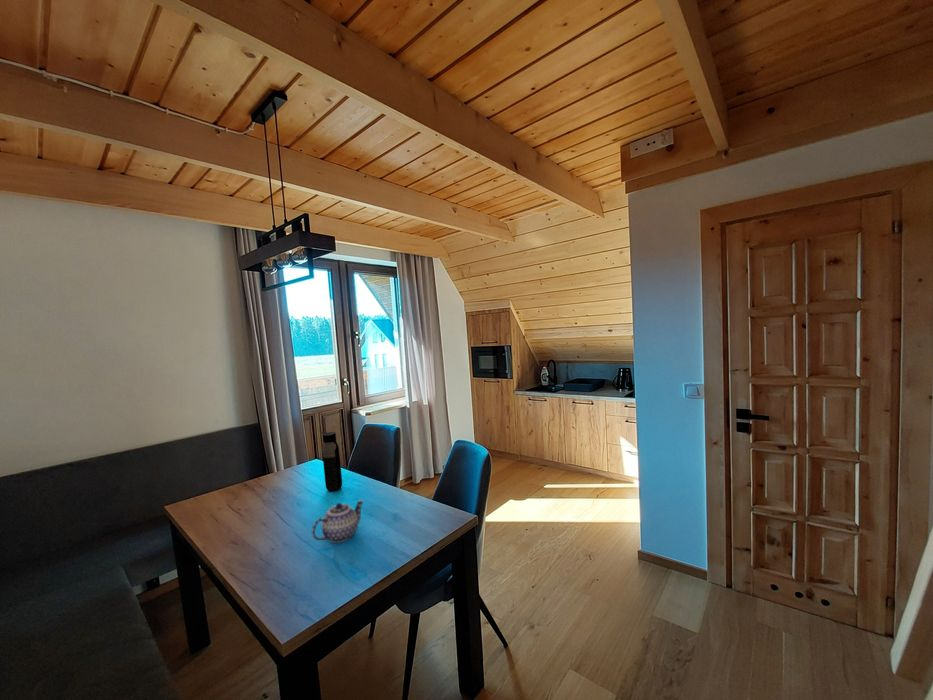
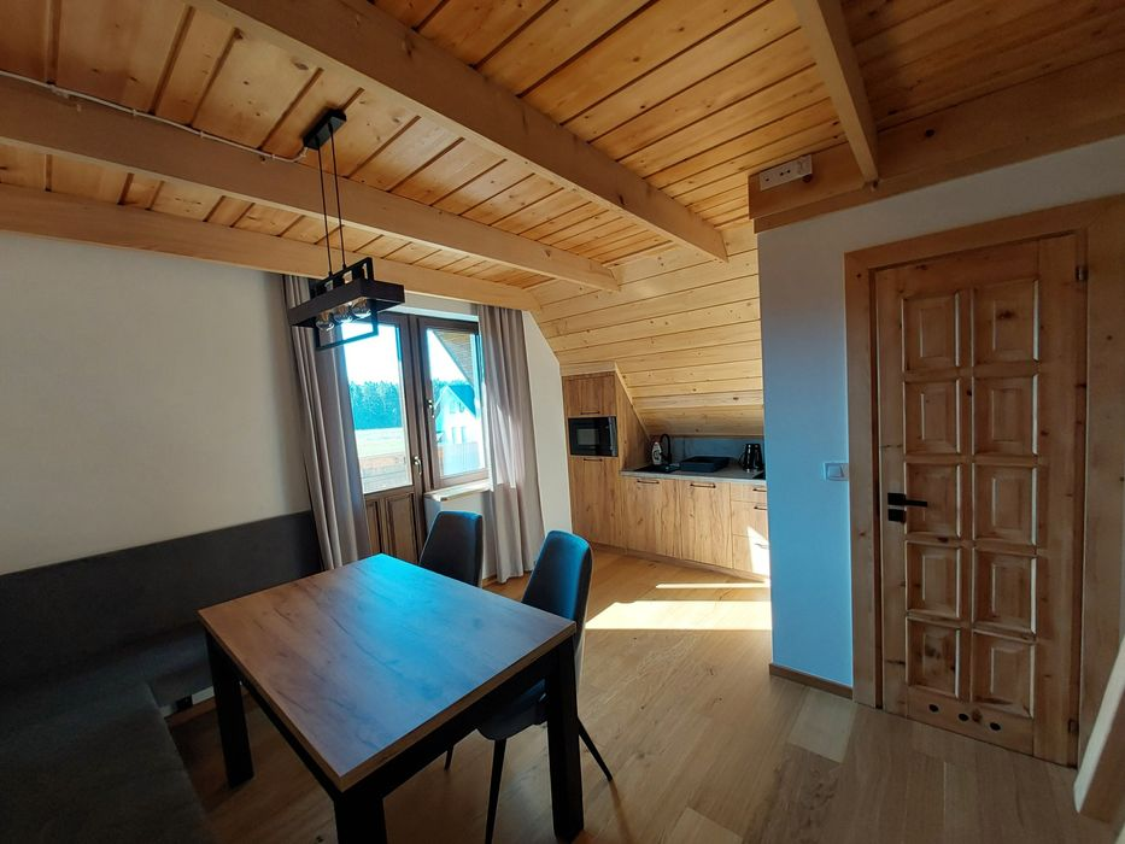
- teapot (339, 519)
- water bottle (331, 461)
